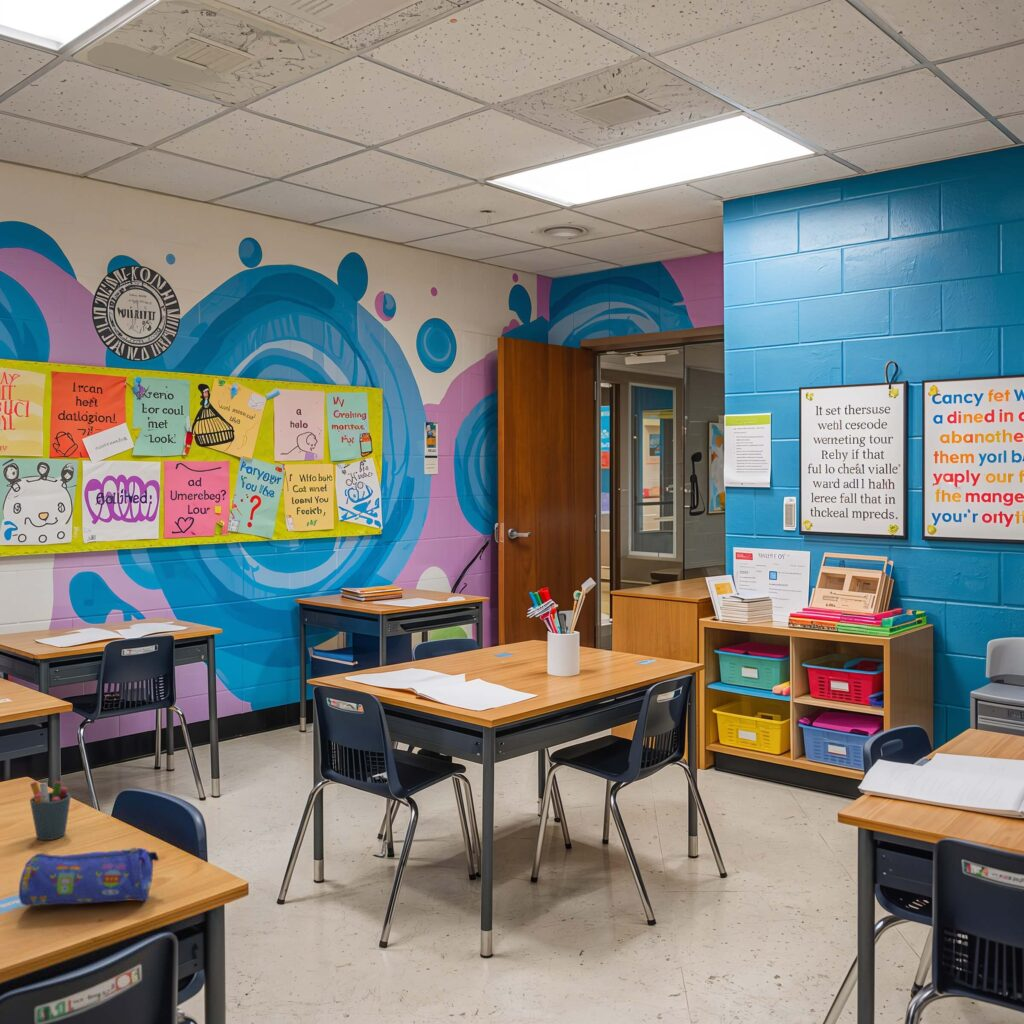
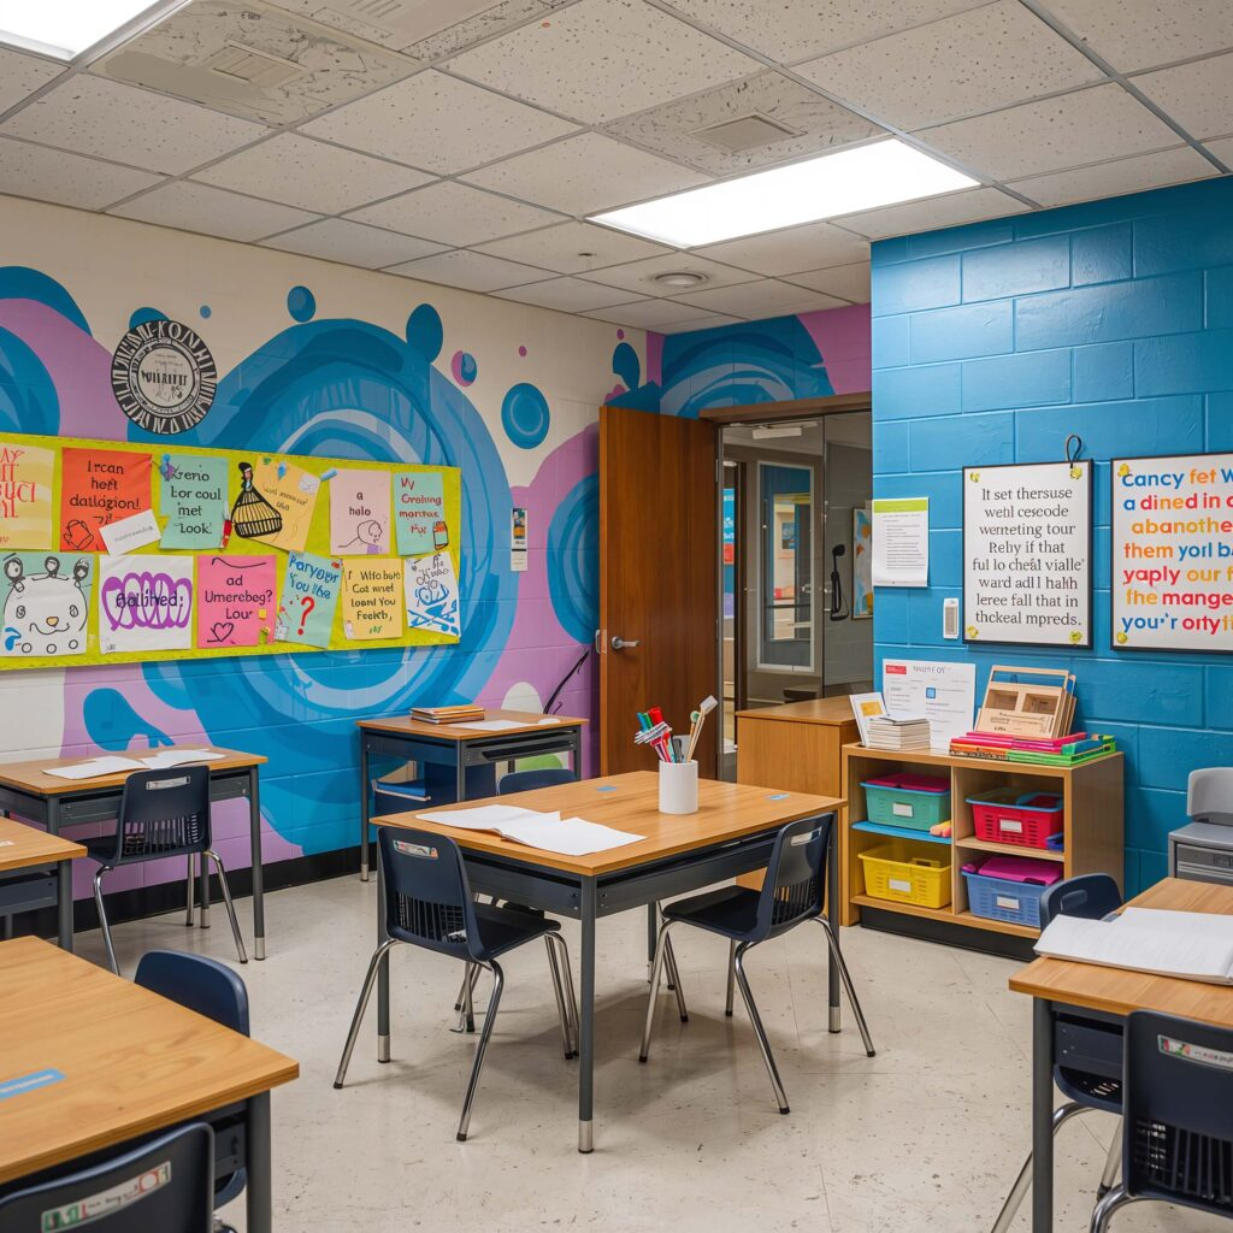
- pen holder (50, 806)
- pencil case (89, 875)
